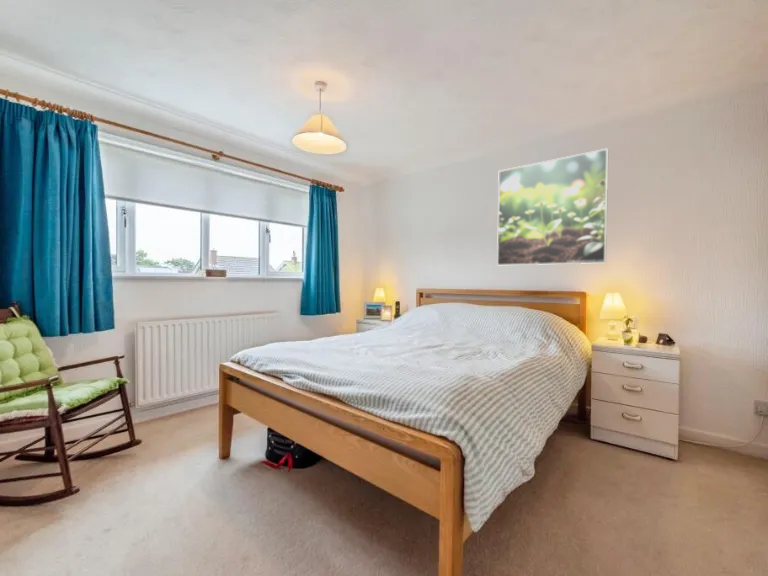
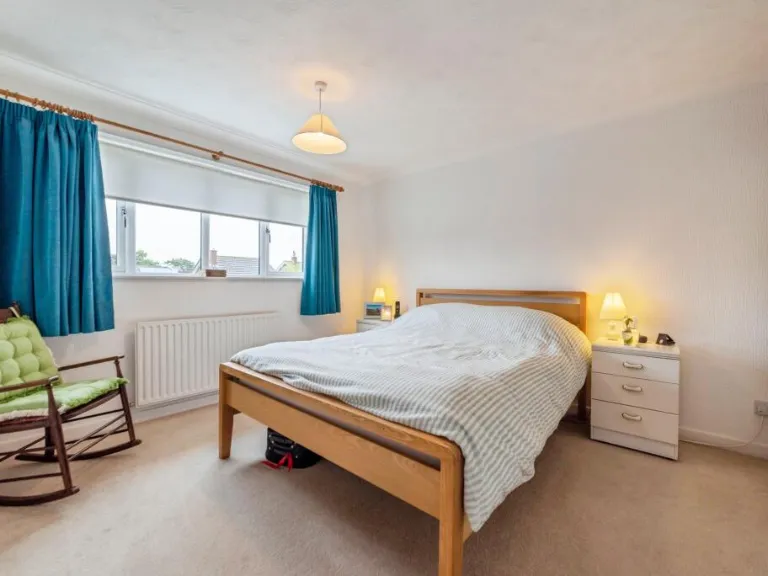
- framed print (547, 212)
